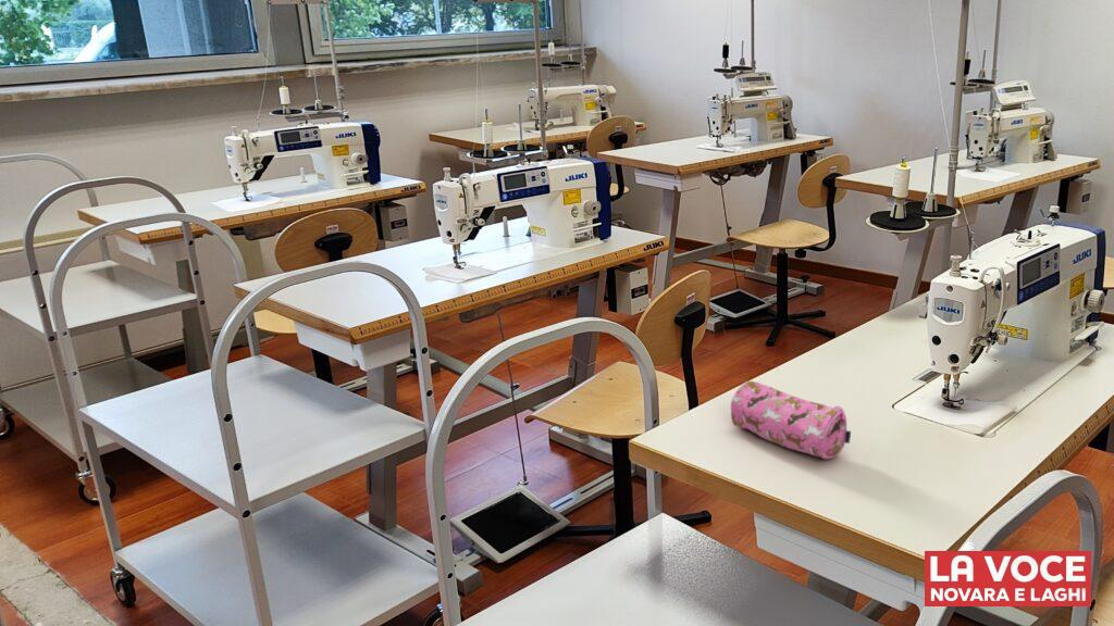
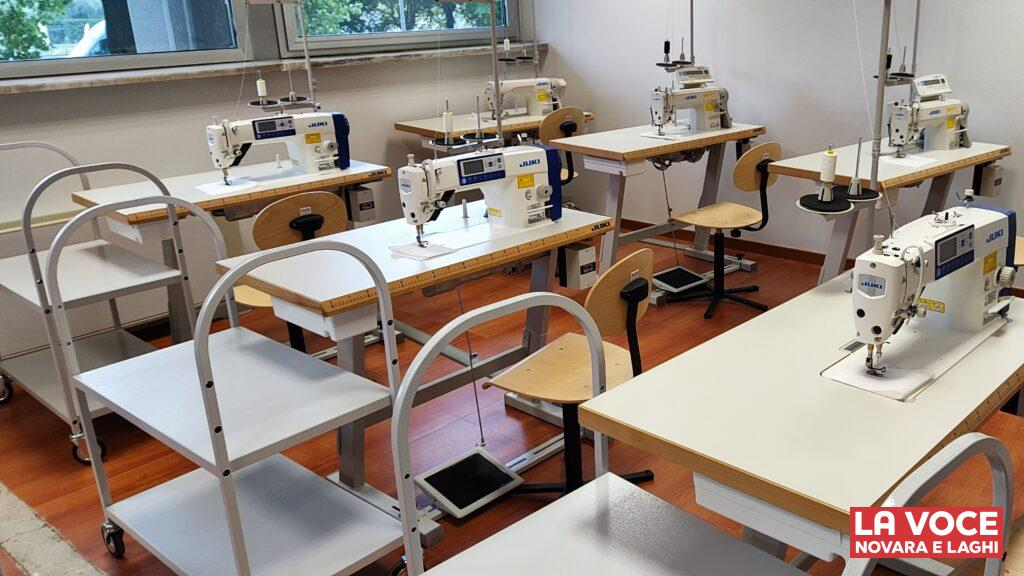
- pencil case (787, 417)
